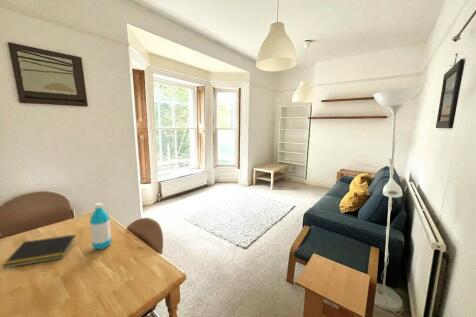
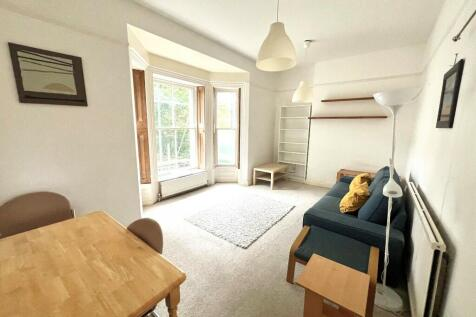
- water bottle (100, 225)
- notepad (42, 249)
